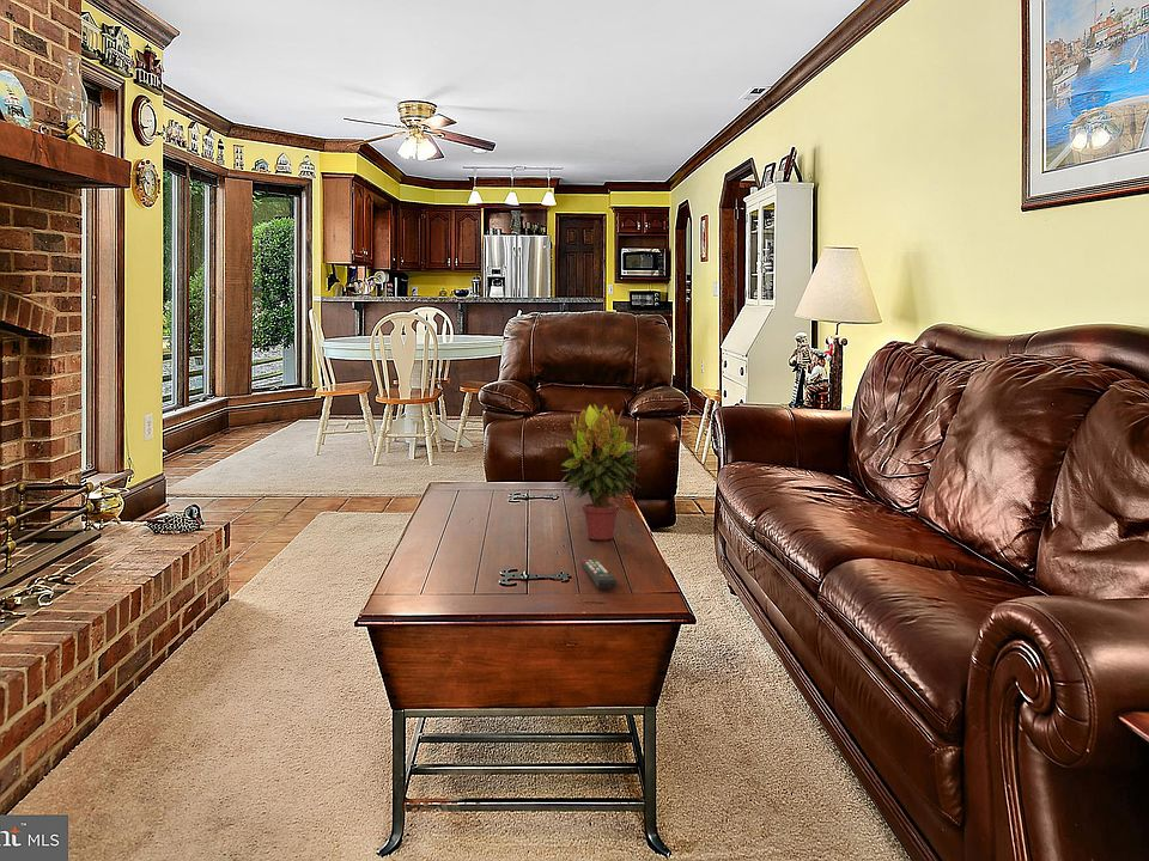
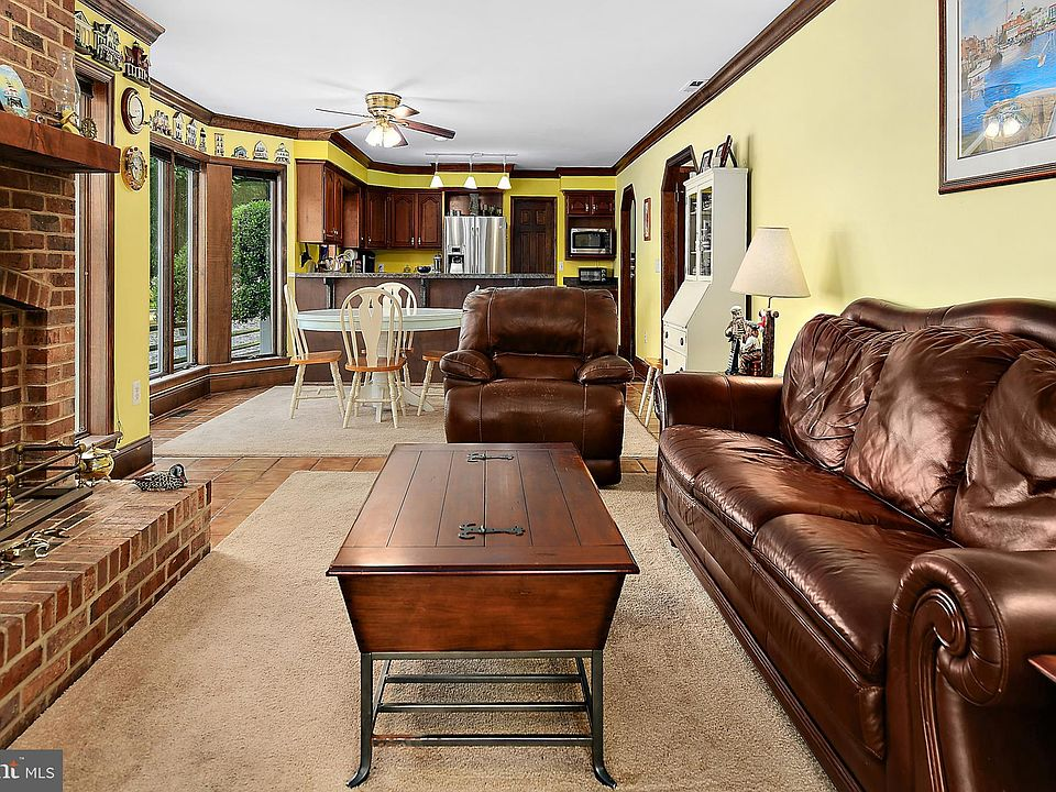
- potted plant (597, 470)
- remote control (597, 572)
